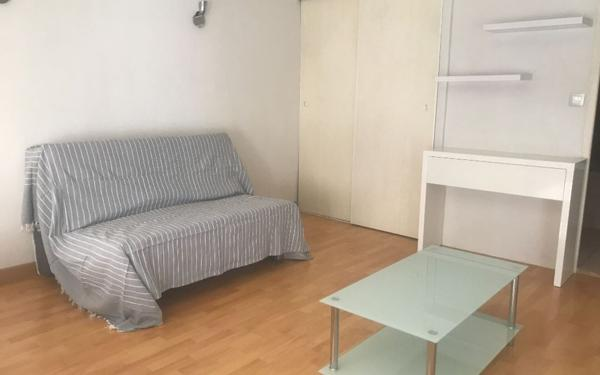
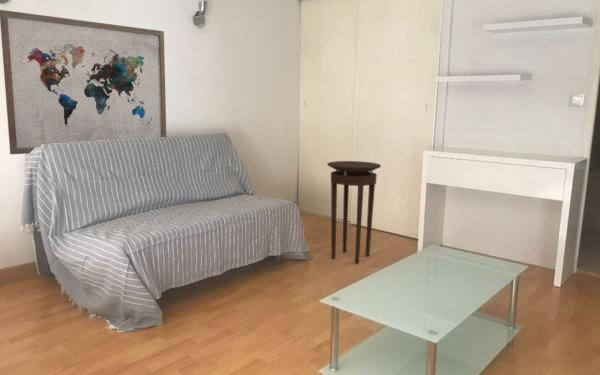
+ stool (347, 211)
+ wall art (94, 86)
